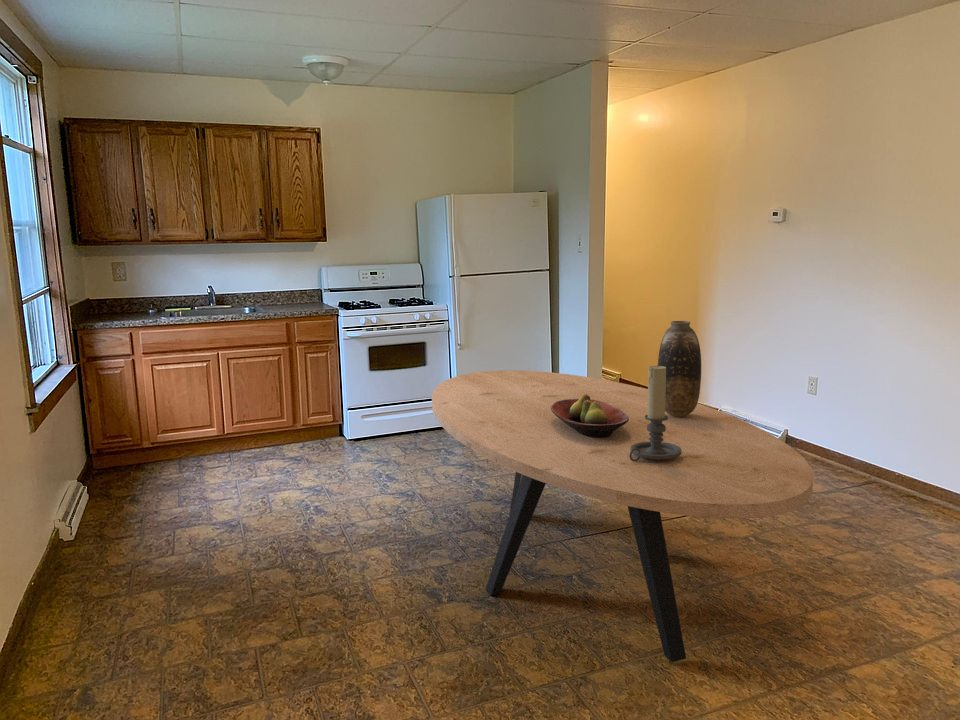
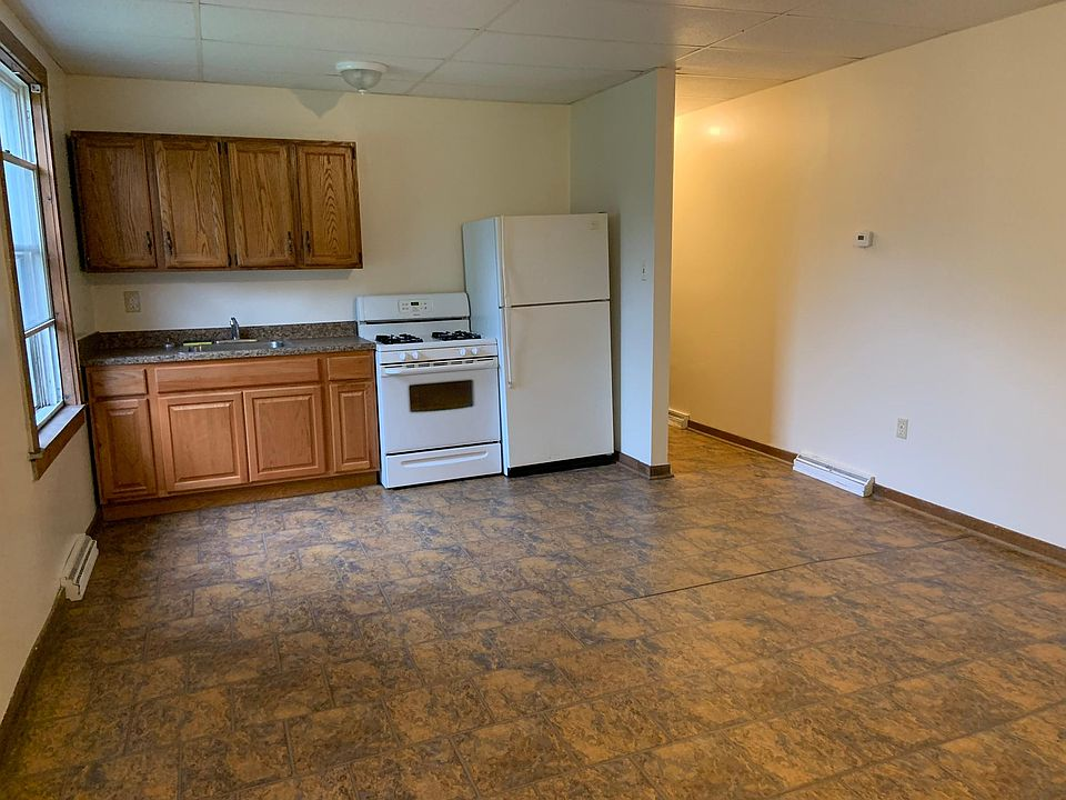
- dining table (579, 493)
- fruit bowl (588, 412)
- candle holder (652, 411)
- vase (679, 368)
